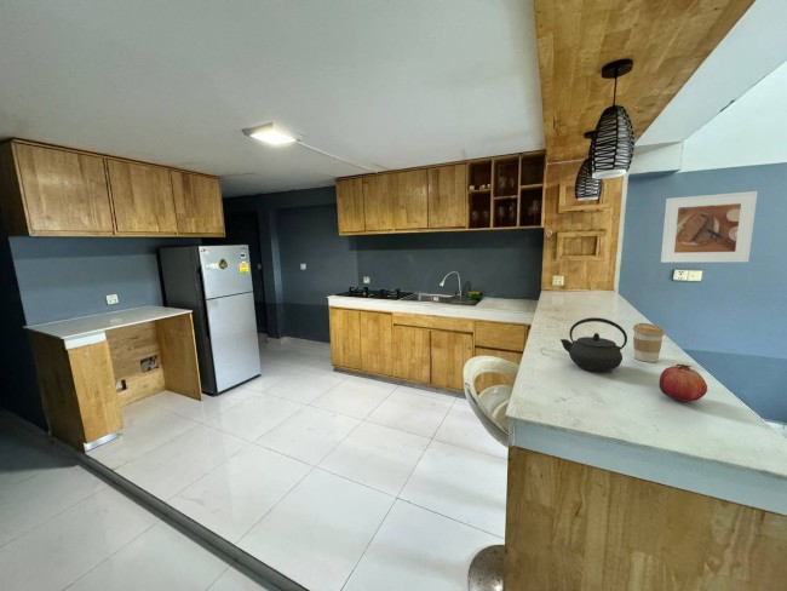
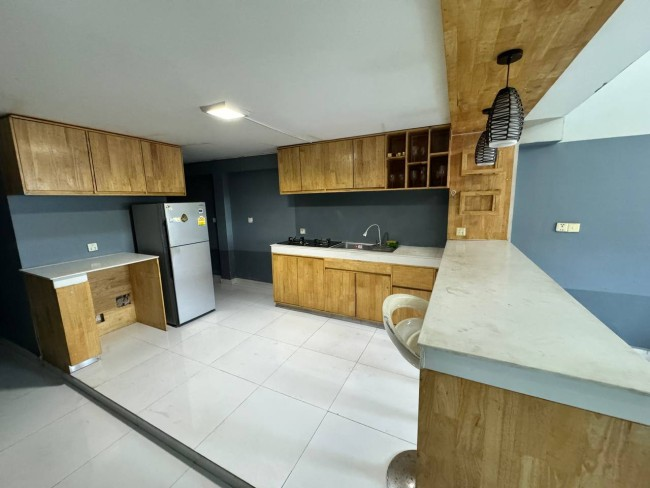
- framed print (706, 229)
- fruit (682, 381)
- kettle (591, 342)
- coffee cup (647, 342)
